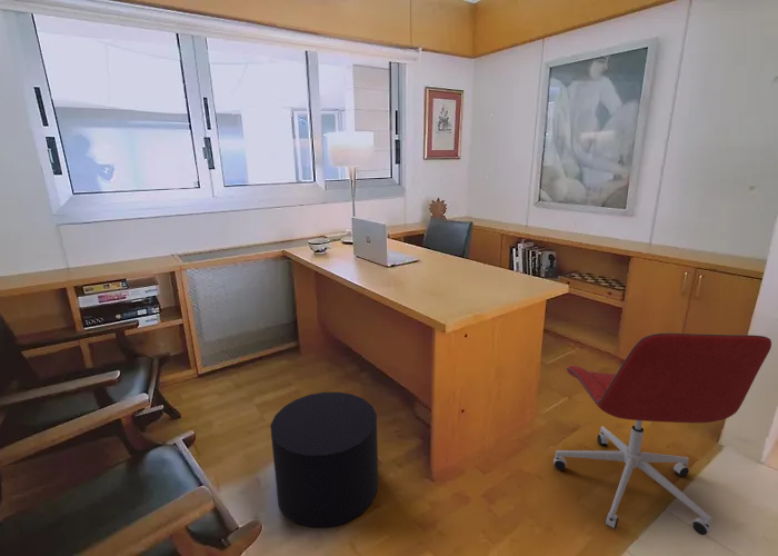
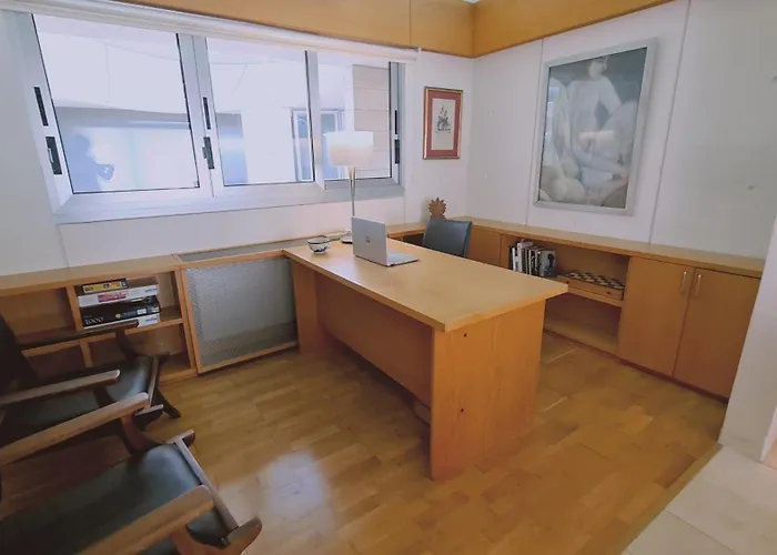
- stool (326, 453)
- office chair (644, 400)
